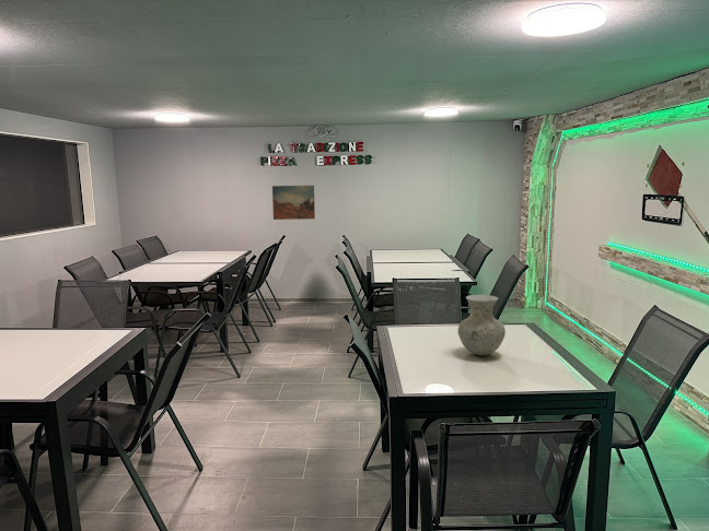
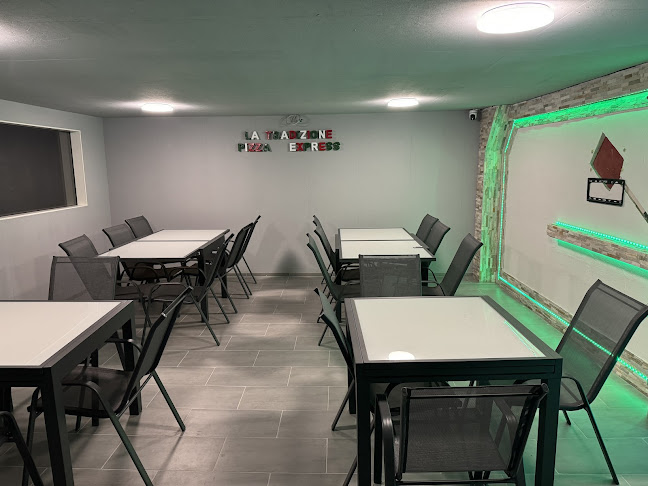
- wall art (293, 202)
- vase (481, 326)
